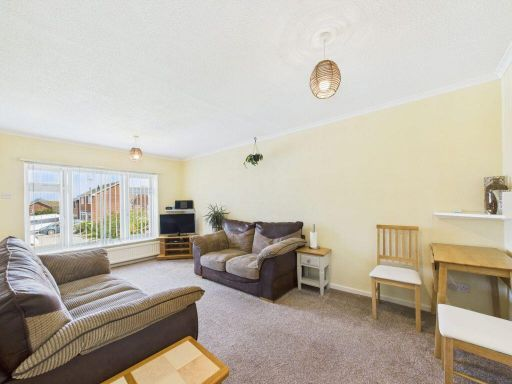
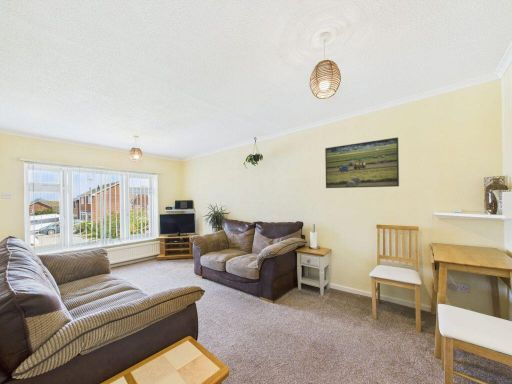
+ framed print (358, 165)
